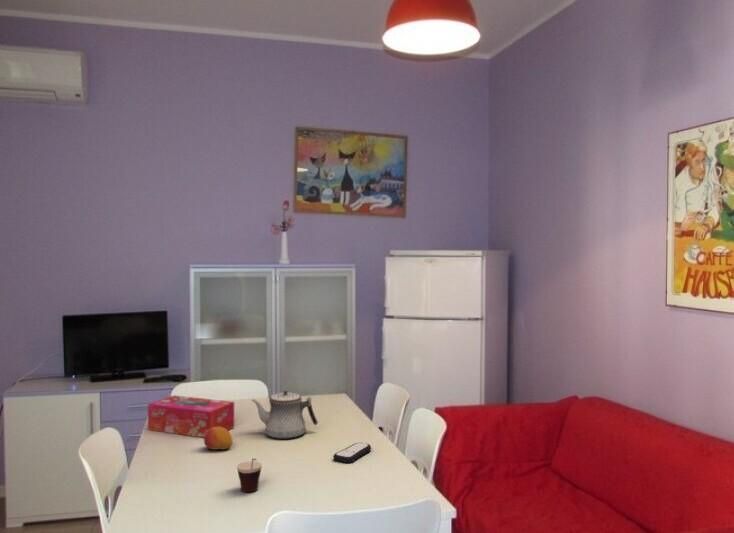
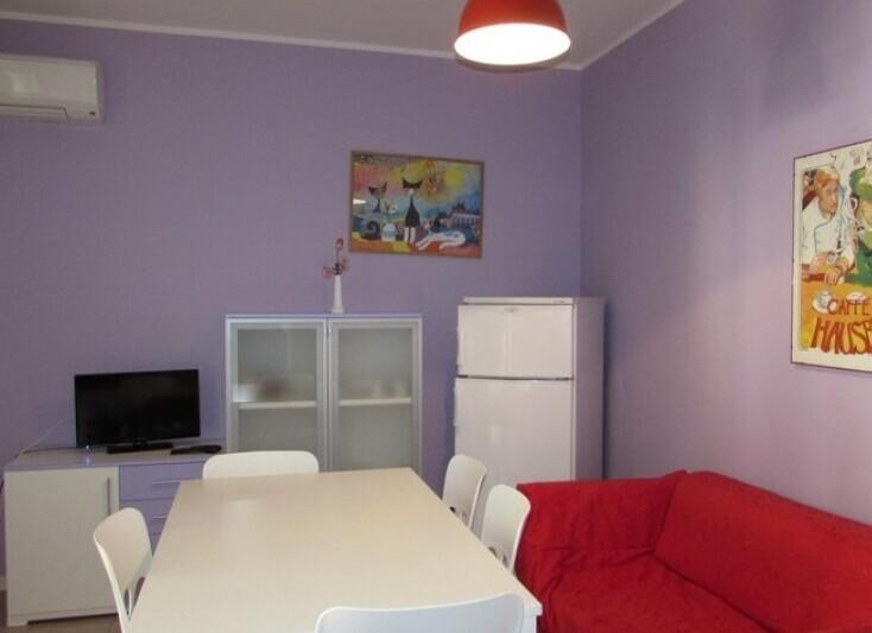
- fruit (218, 437)
- tissue box (191, 415)
- cup (251, 472)
- remote control (353, 451)
- teapot (284, 412)
